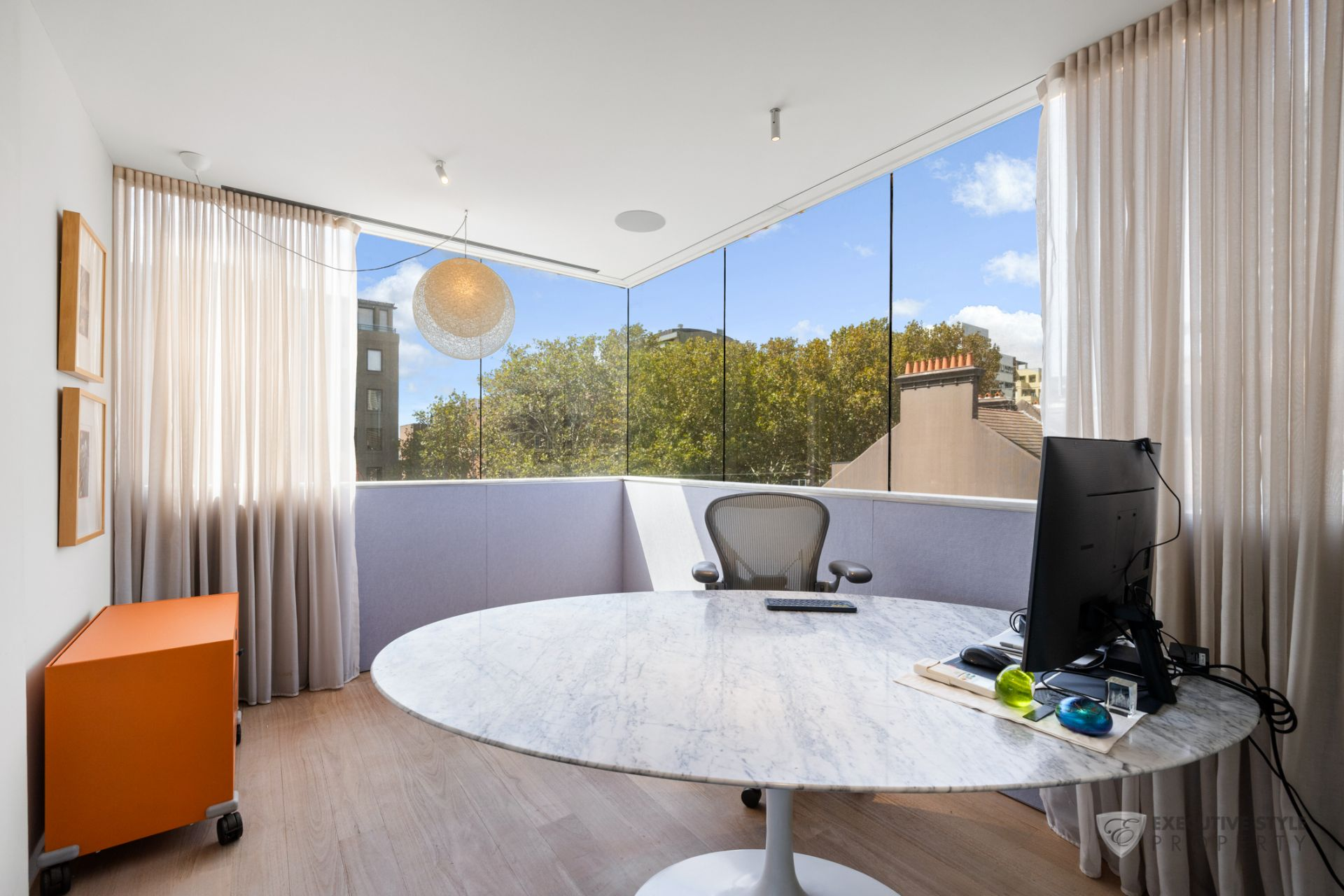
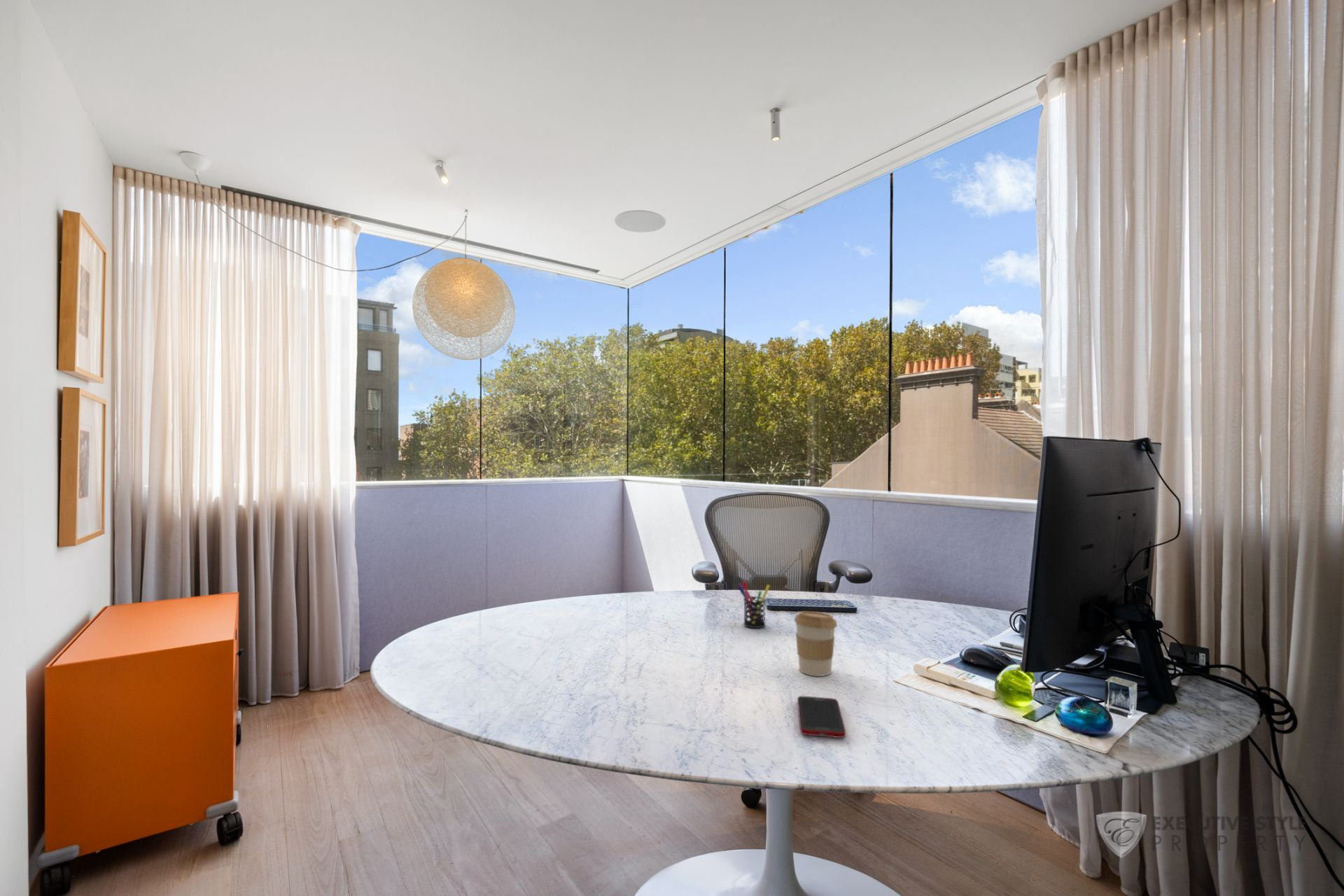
+ cell phone (820, 715)
+ coffee cup (815, 641)
+ pen holder (754, 603)
